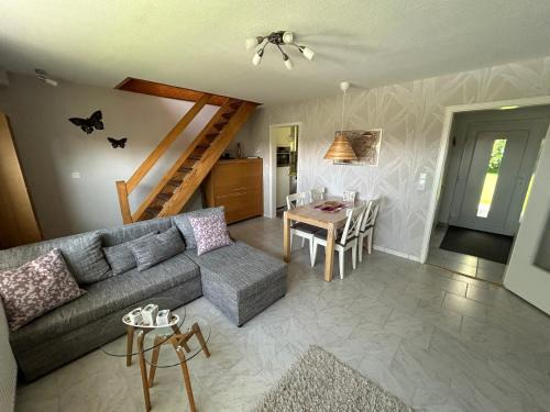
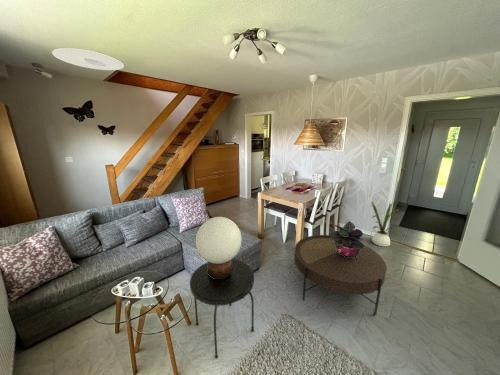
+ ceiling light (90, 57)
+ house plant (380, 221)
+ coffee table (335, 269)
+ potted plant (348, 239)
+ side table (223, 302)
+ table lamp (219, 244)
